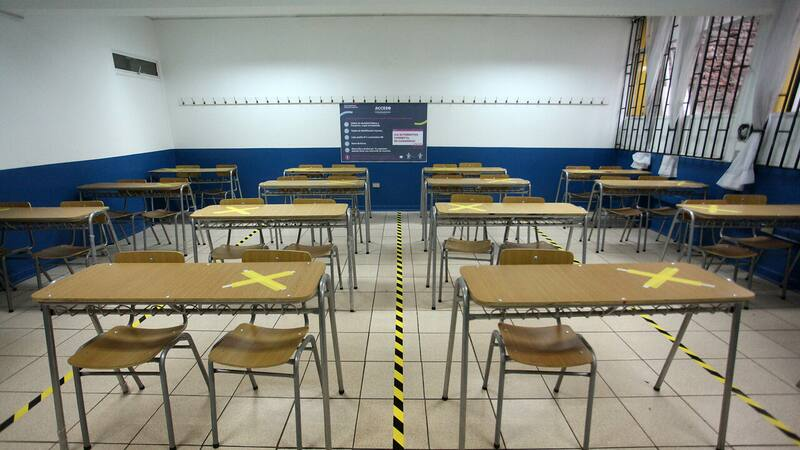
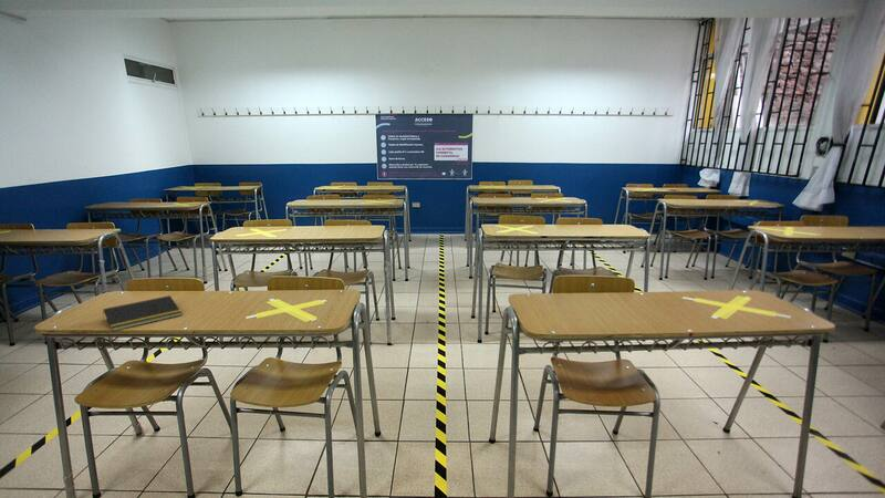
+ notepad (143, 312)
